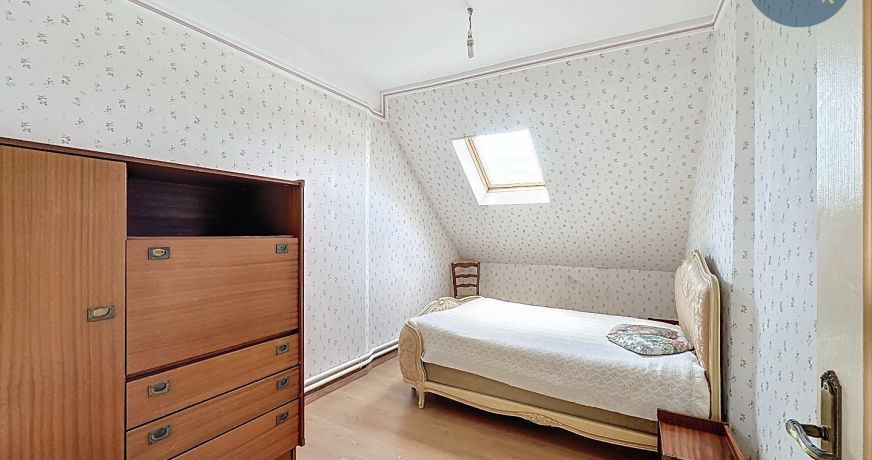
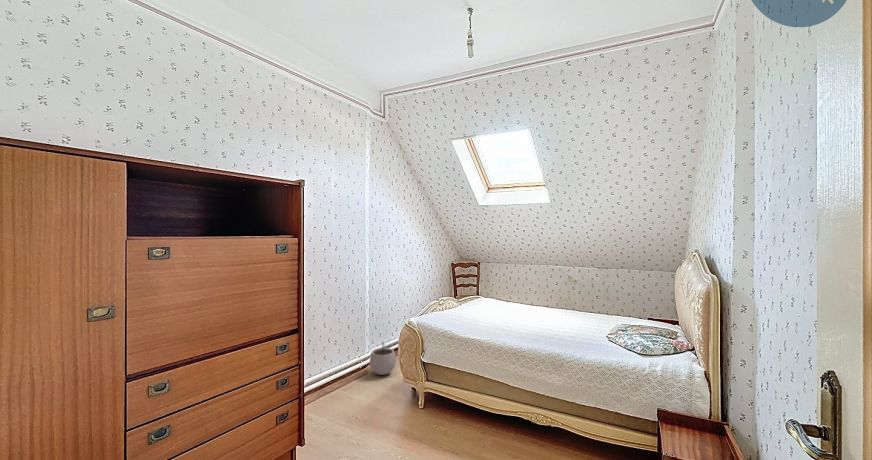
+ plant pot (382, 357)
